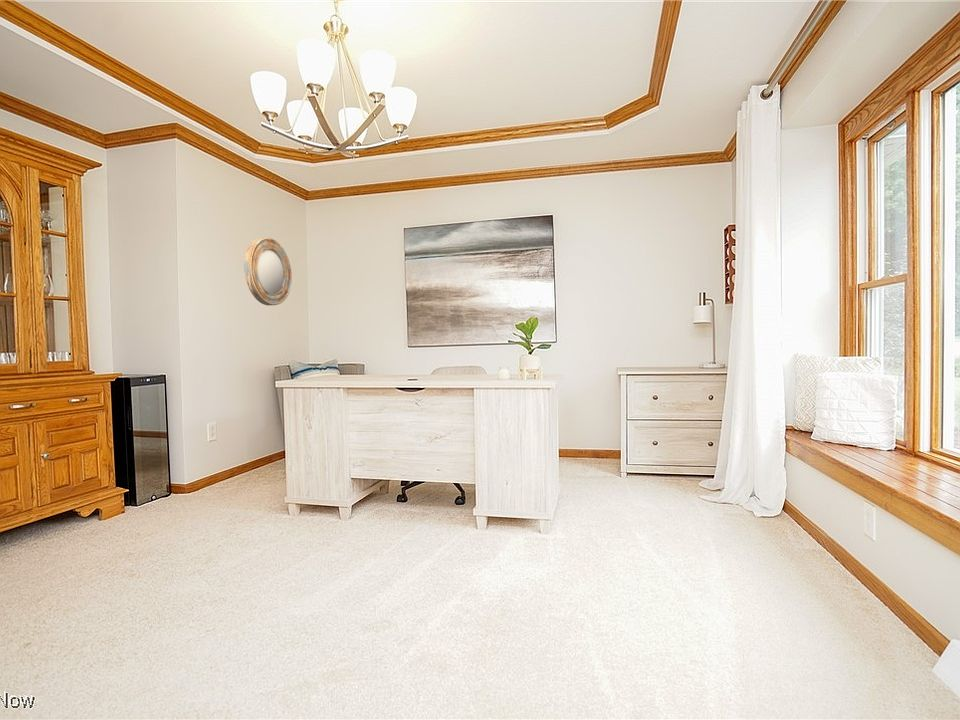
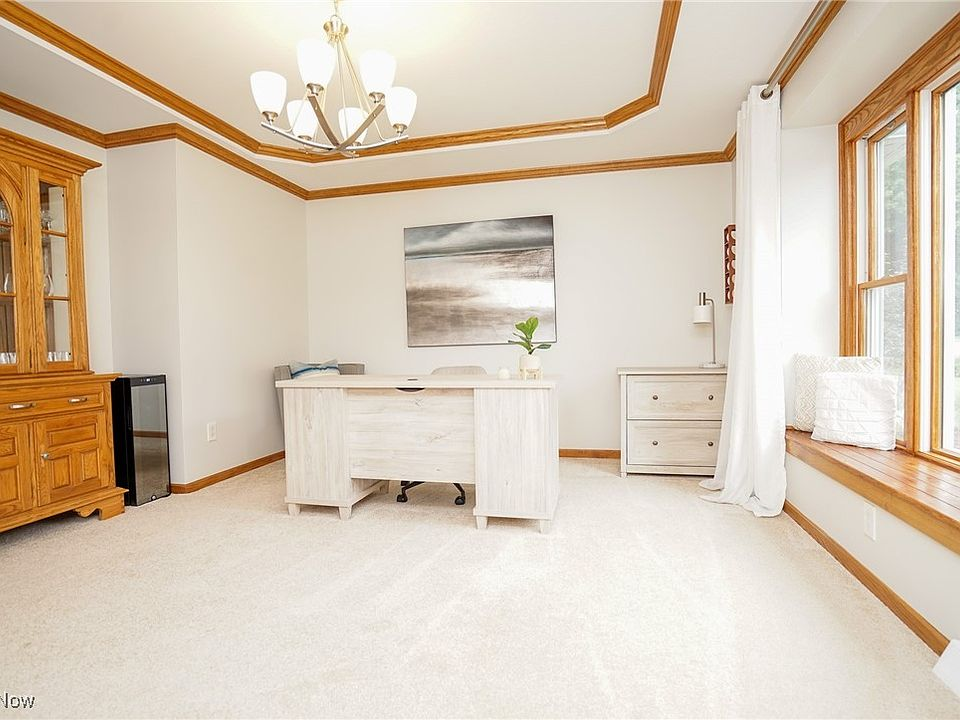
- home mirror (269, 271)
